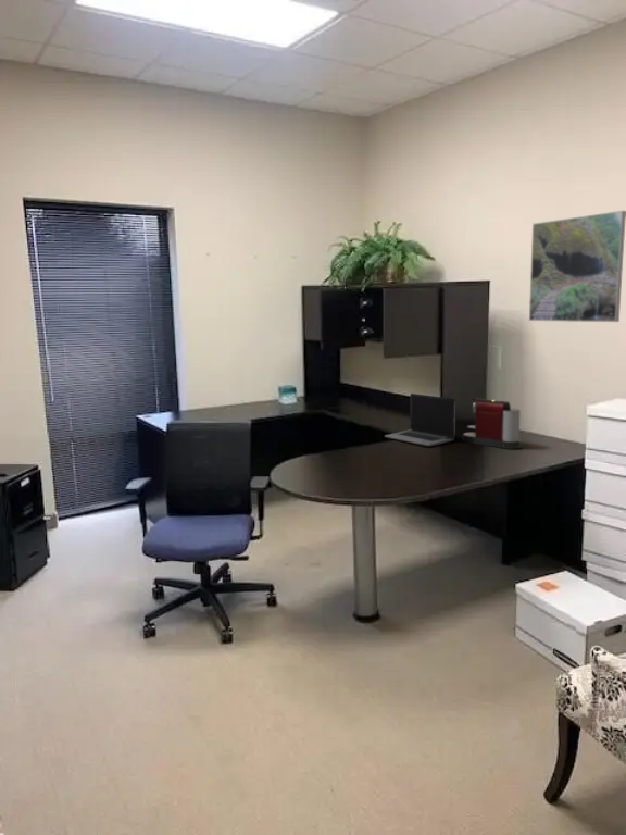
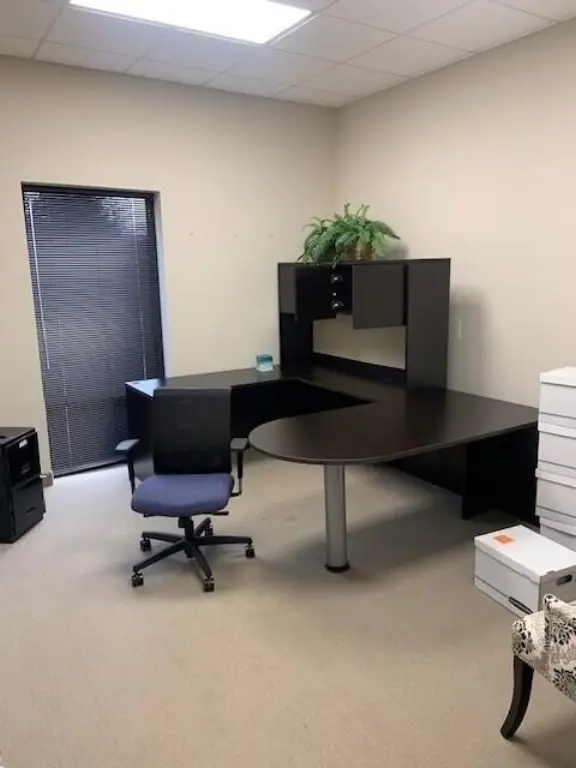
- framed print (573, 270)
- laptop computer (418, 419)
- coffee maker (491, 421)
